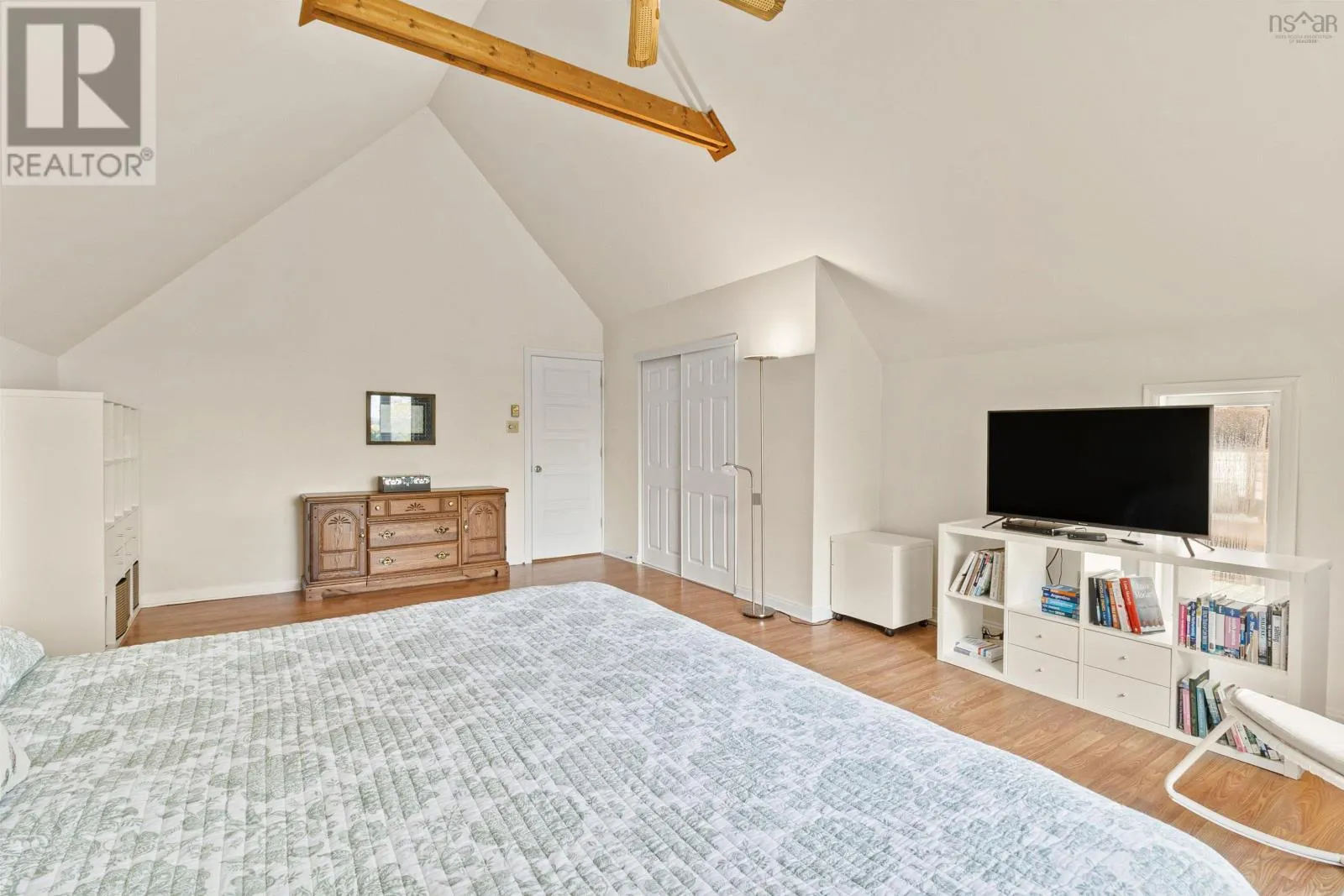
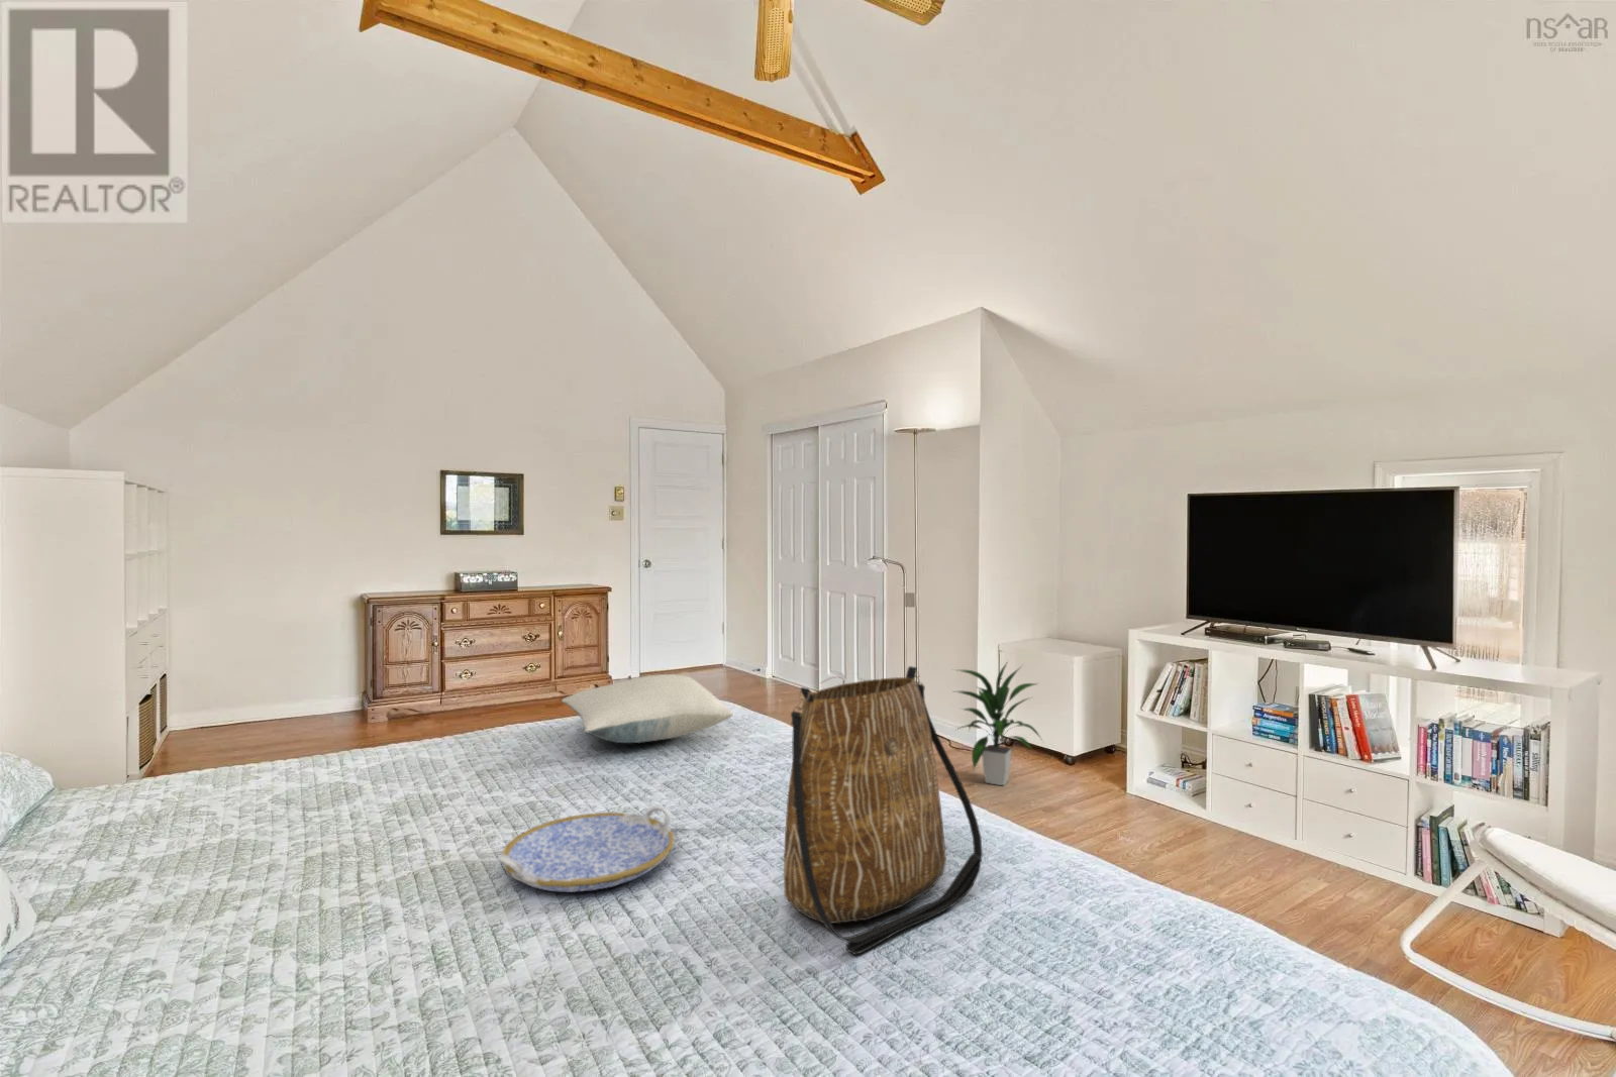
+ pillow (644, 708)
+ tote bag (873, 789)
+ indoor plant (993, 721)
+ serving tray (590, 847)
